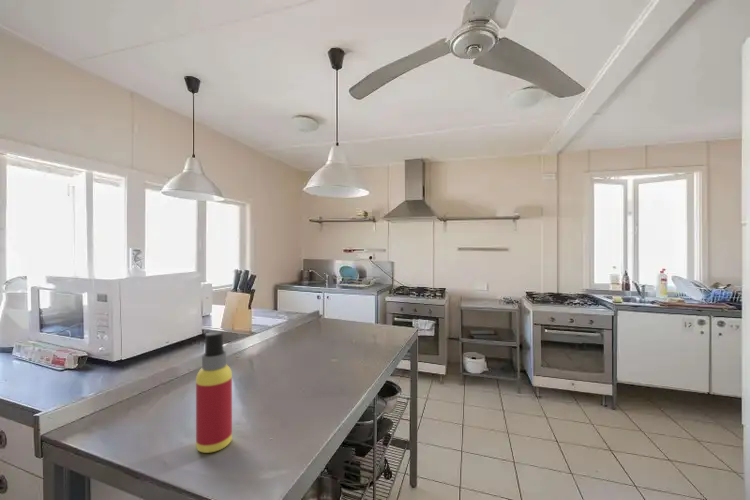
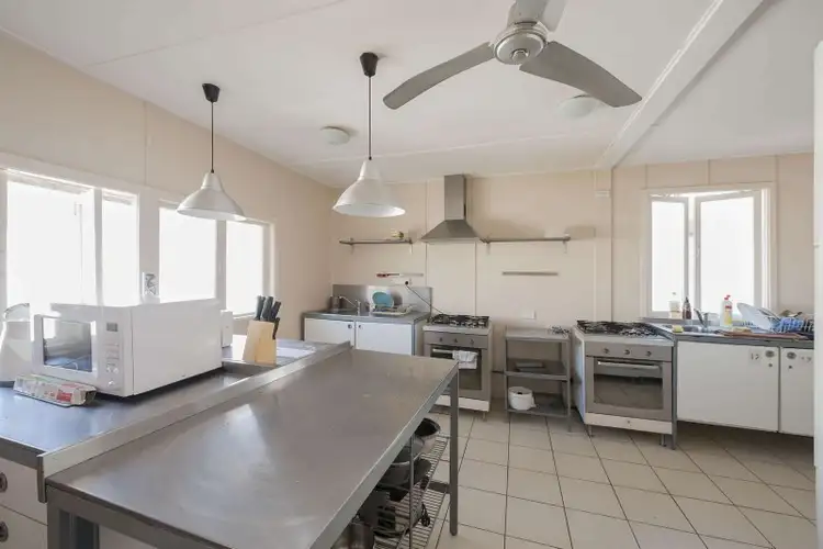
- spray bottle (214, 388)
